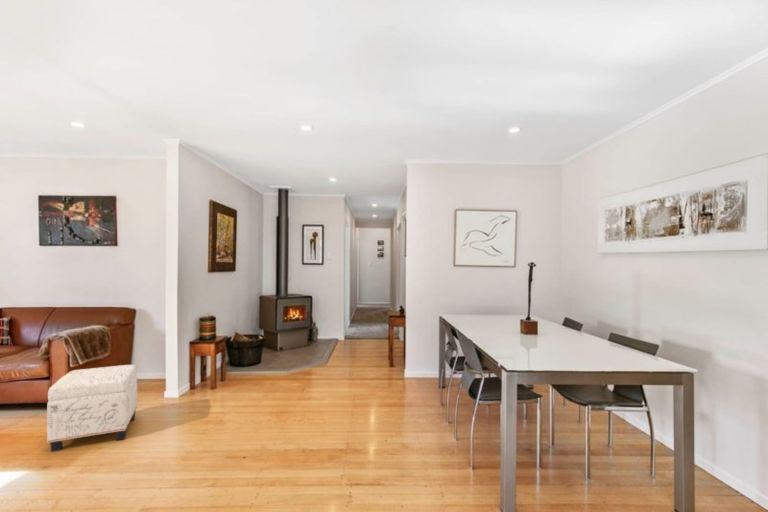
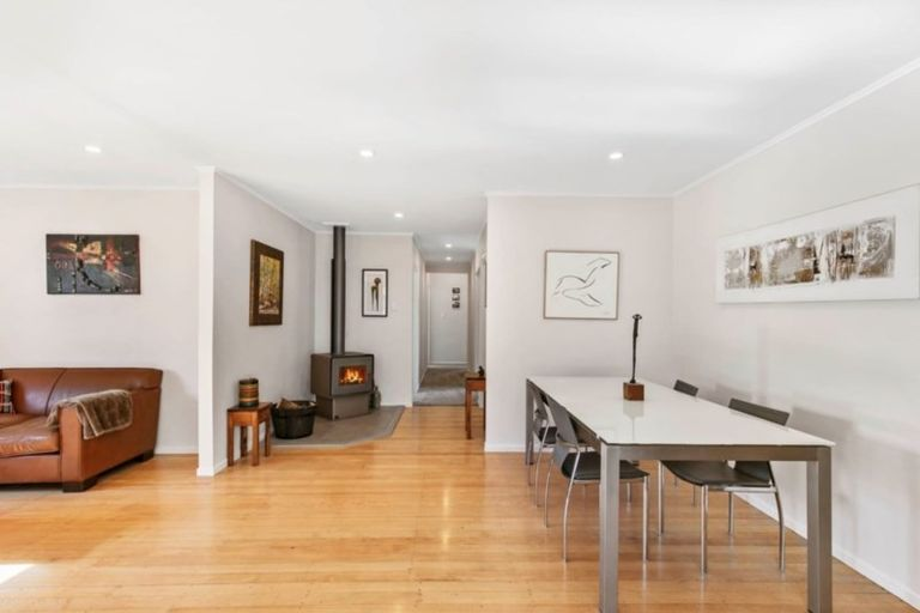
- ottoman (96, 402)
